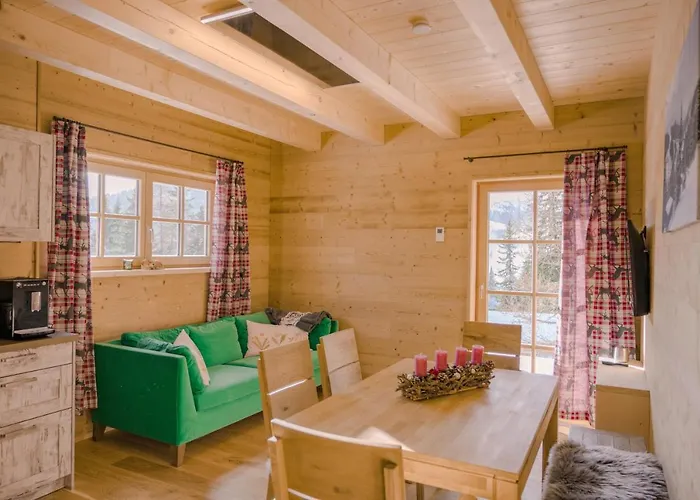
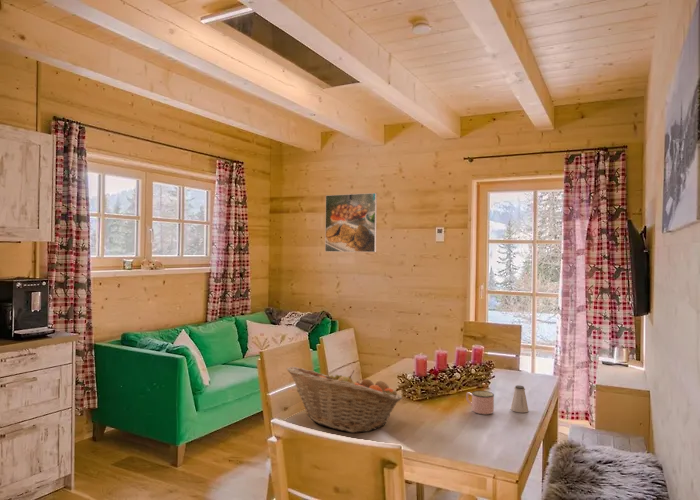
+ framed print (350, 223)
+ mug (479, 401)
+ fruit basket (342, 392)
+ saltshaker (519, 398)
